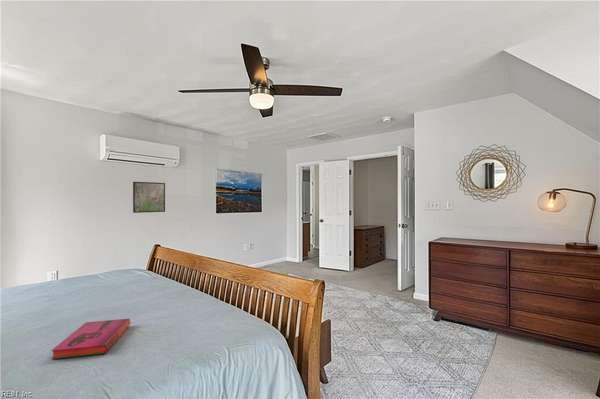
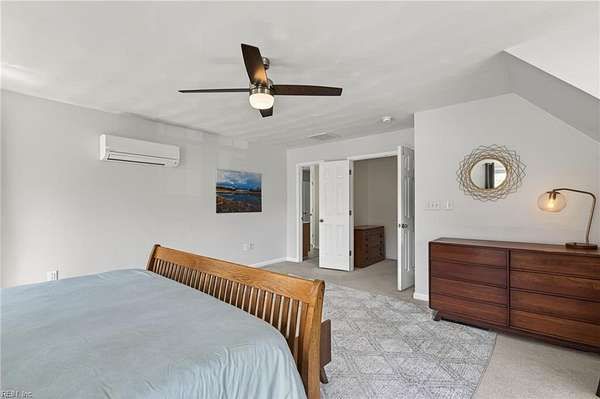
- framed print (149, 197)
- hardback book (95, 336)
